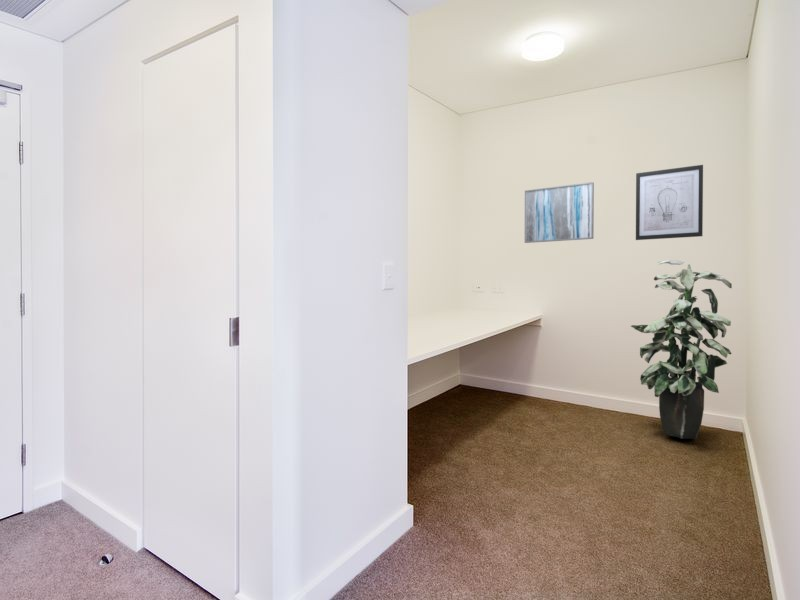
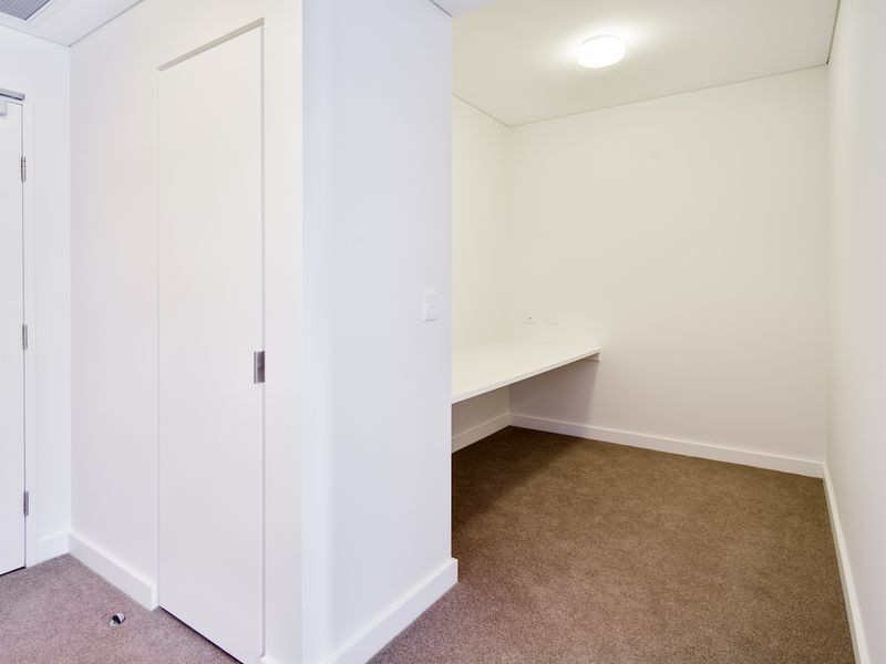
- indoor plant (678, 347)
- wall art (668, 203)
- wall art (557, 213)
